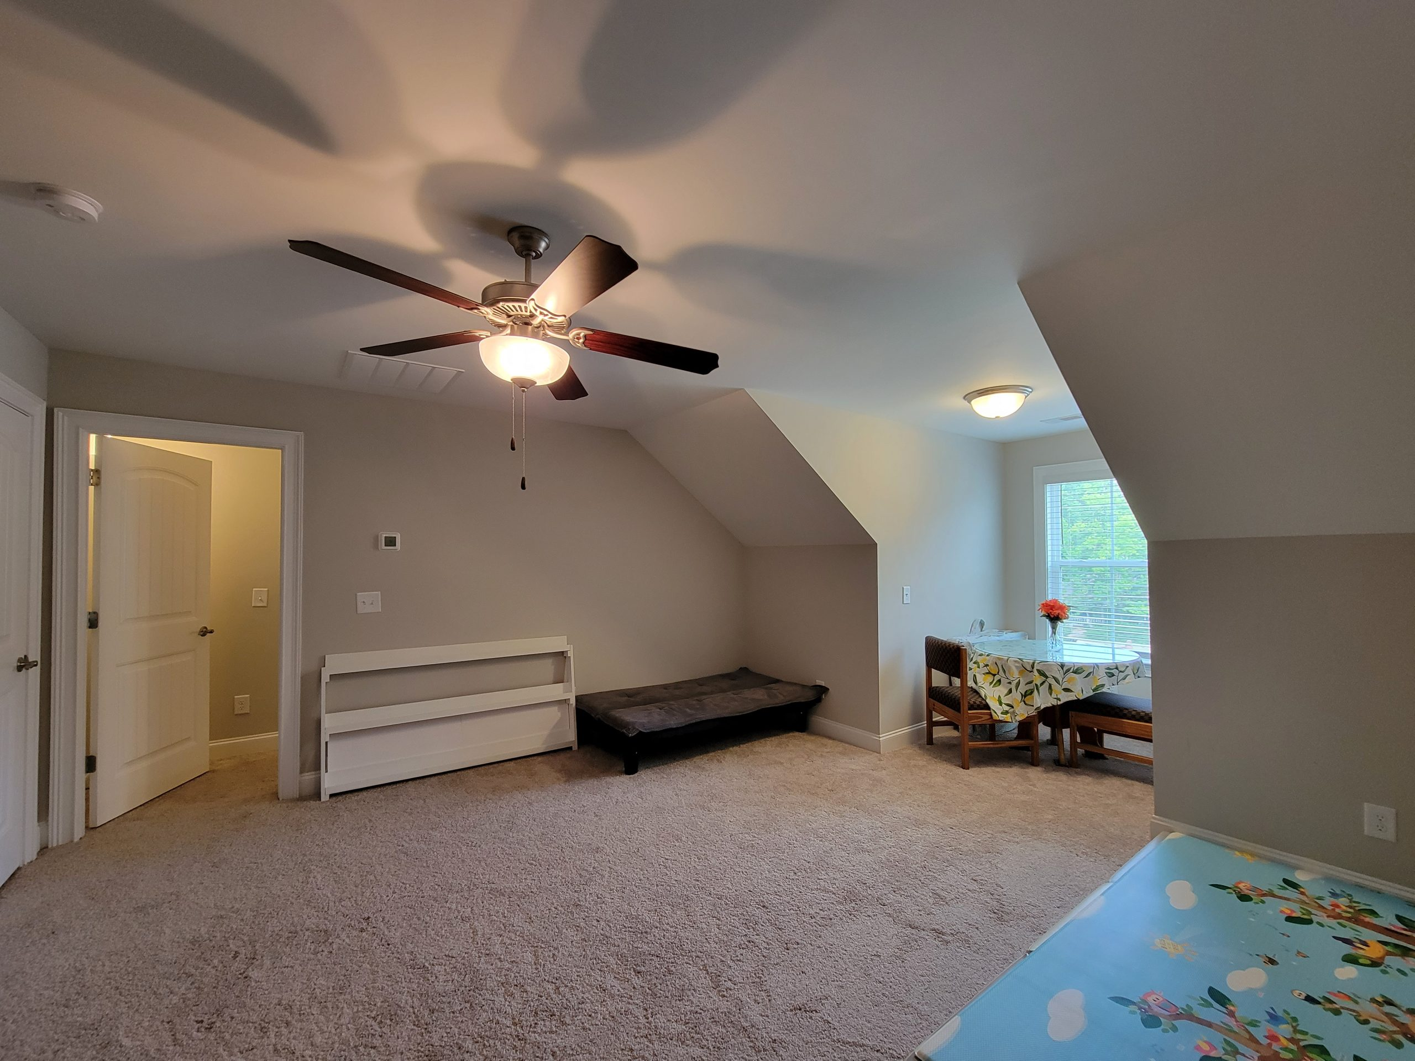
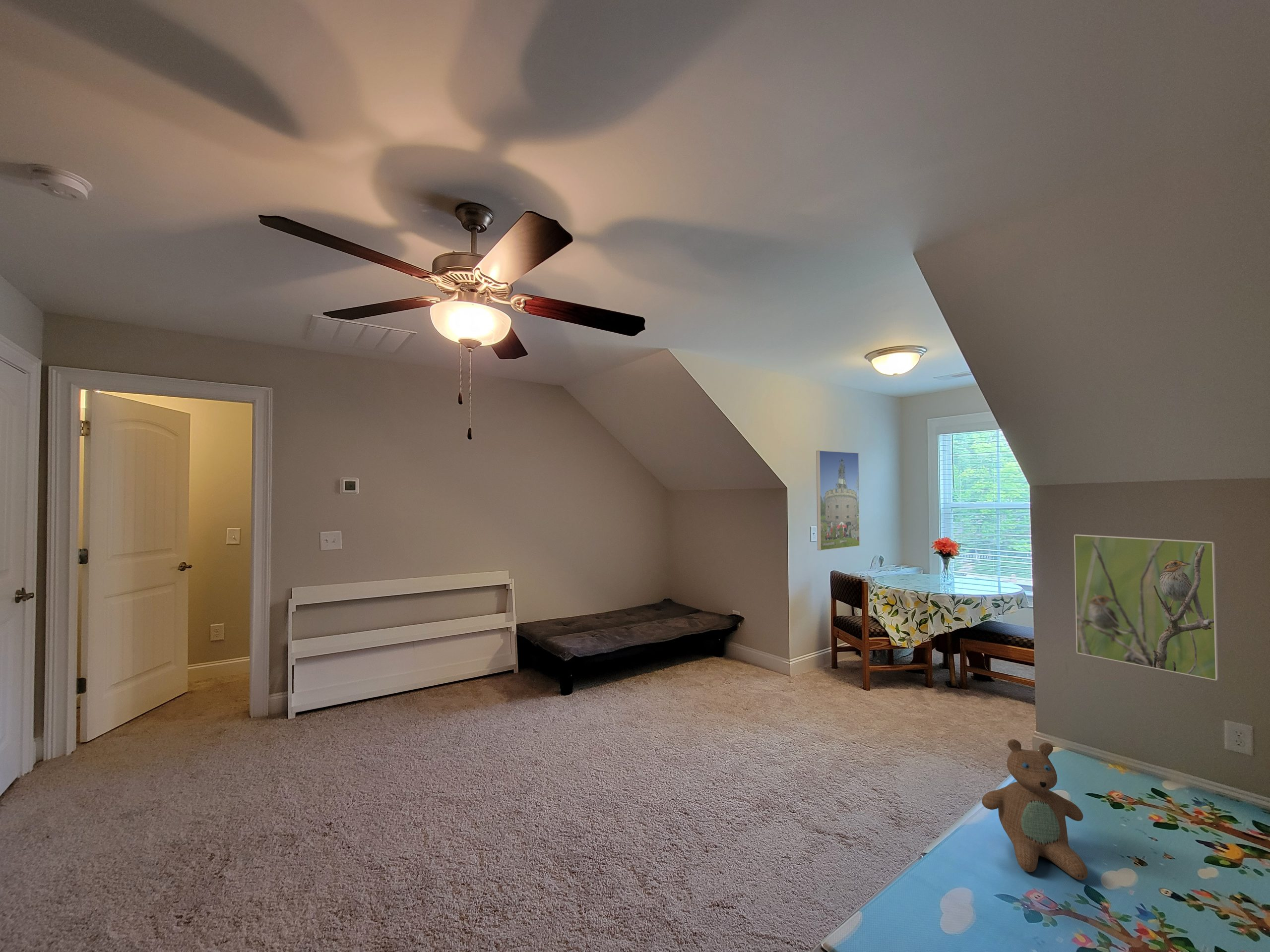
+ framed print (1141, 601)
+ teddy bear (1038, 802)
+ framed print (838, 500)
